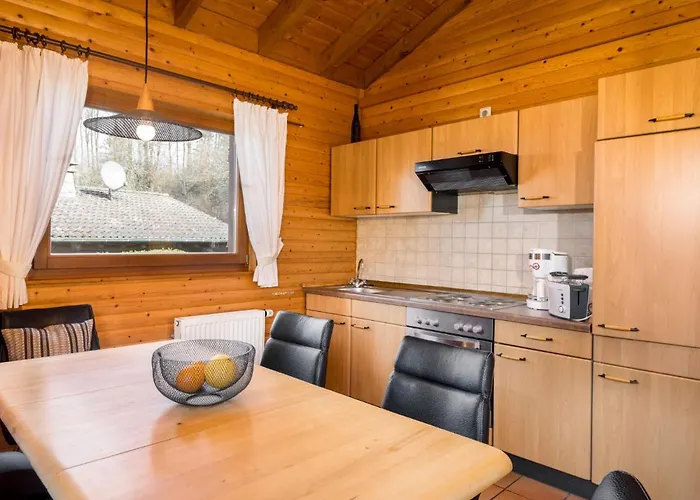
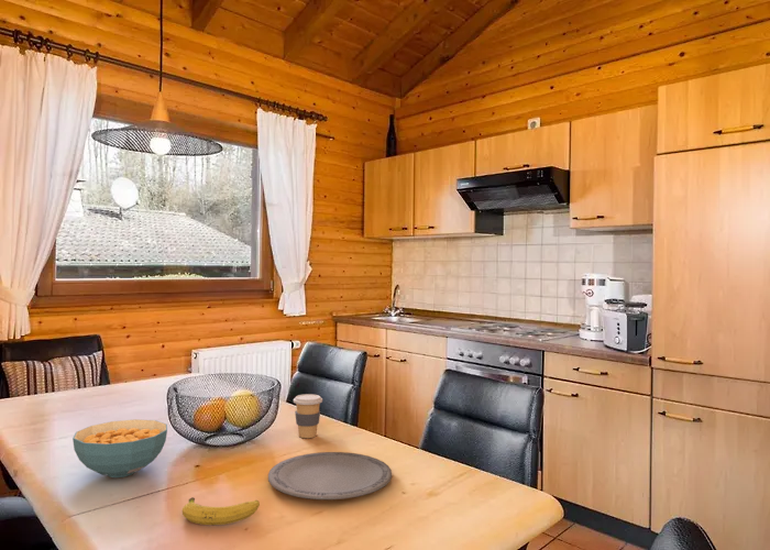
+ fruit (215, 507)
+ cereal bowl (121, 451)
+ coffee cup (307, 416)
+ plate (330, 475)
